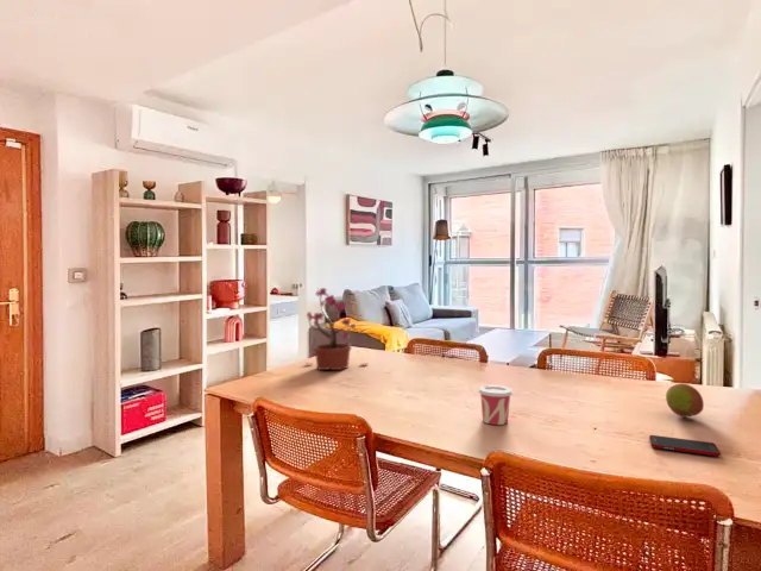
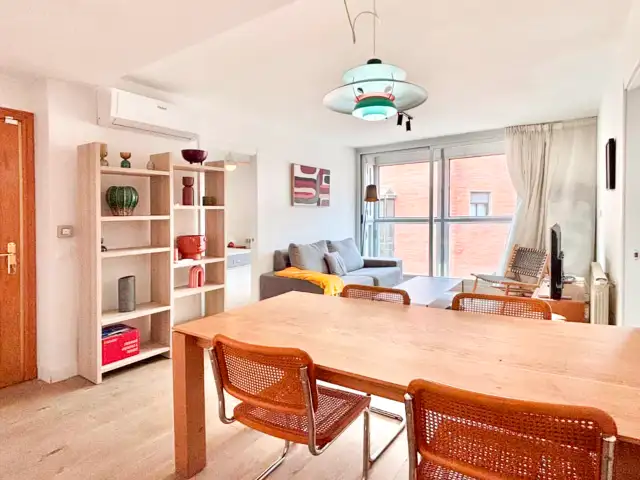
- fruit (684, 400)
- cell phone (683, 445)
- cup (495, 404)
- potted plant (337, 330)
